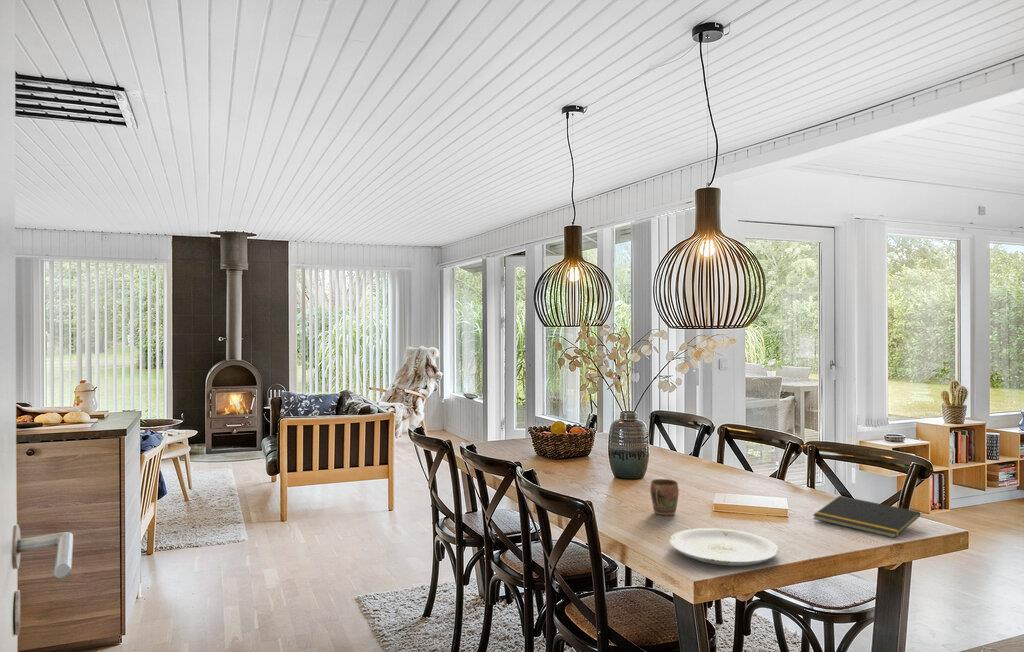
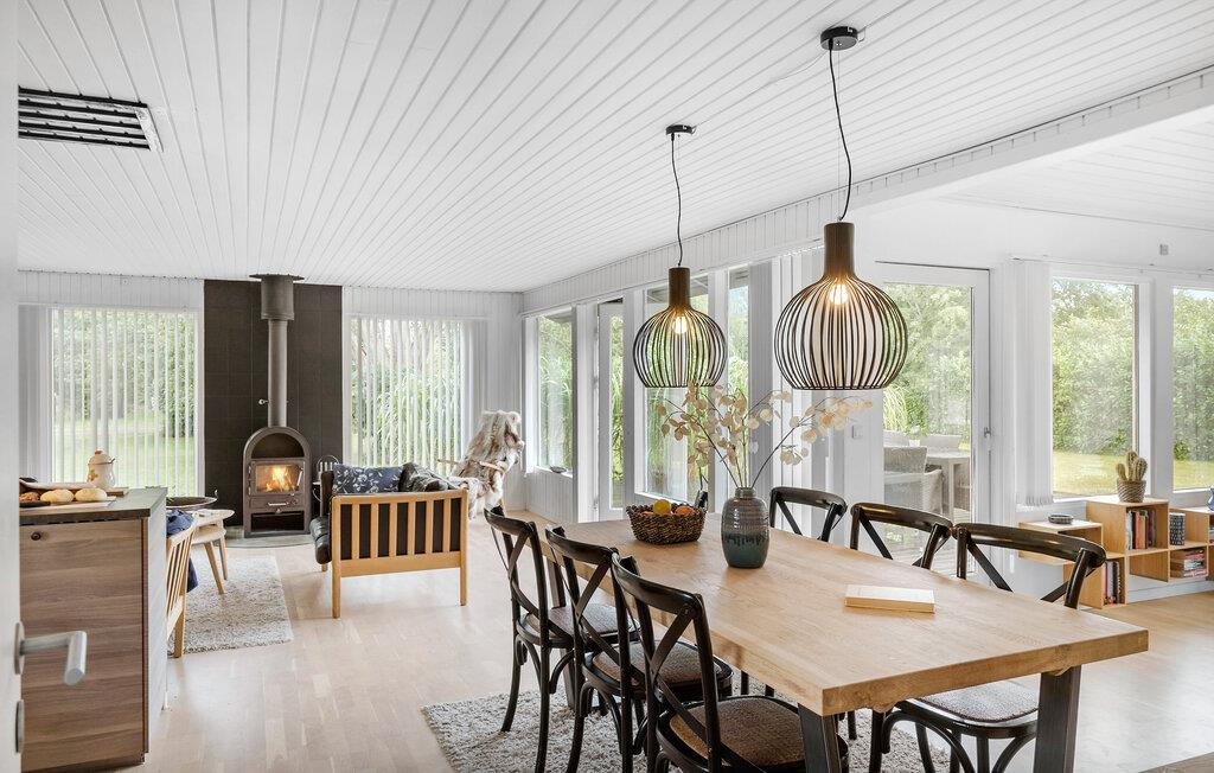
- plate (722, 548)
- mug (662, 497)
- notepad (865, 515)
